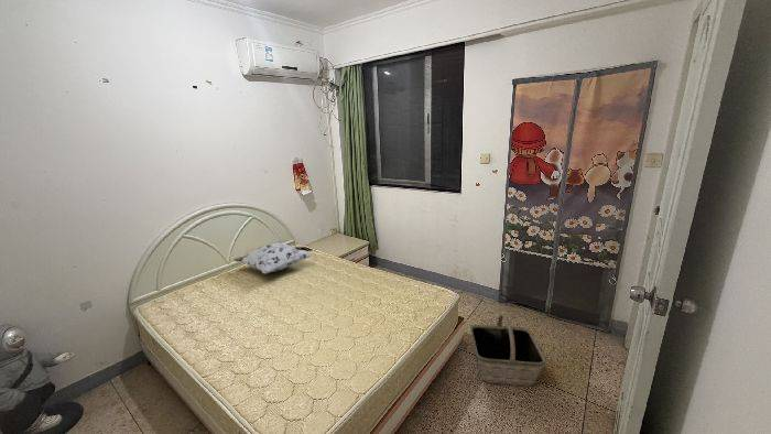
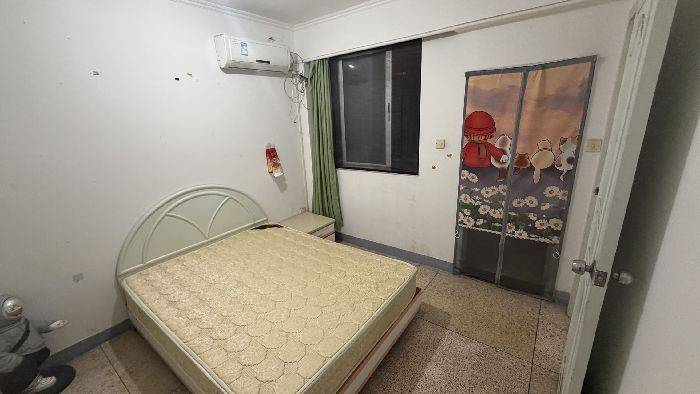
- basket (504, 344)
- decorative pillow (273, 257)
